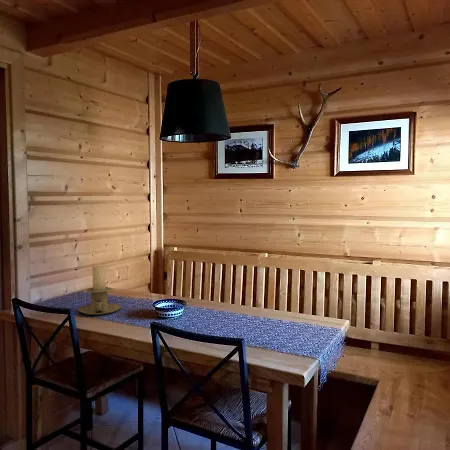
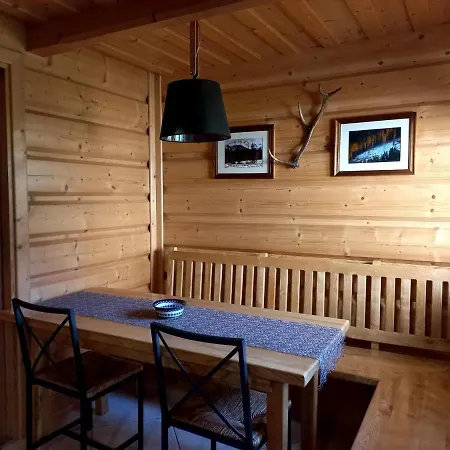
- candle holder (99, 288)
